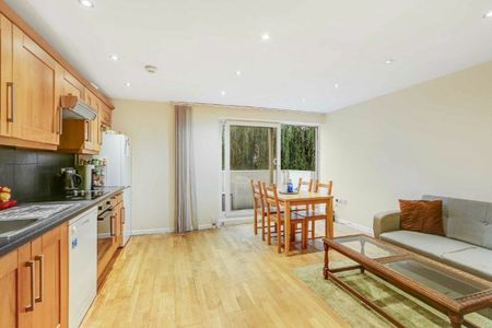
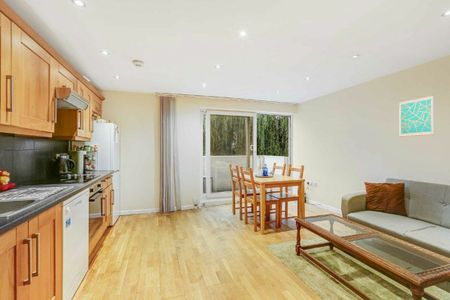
+ wall art (415, 117)
